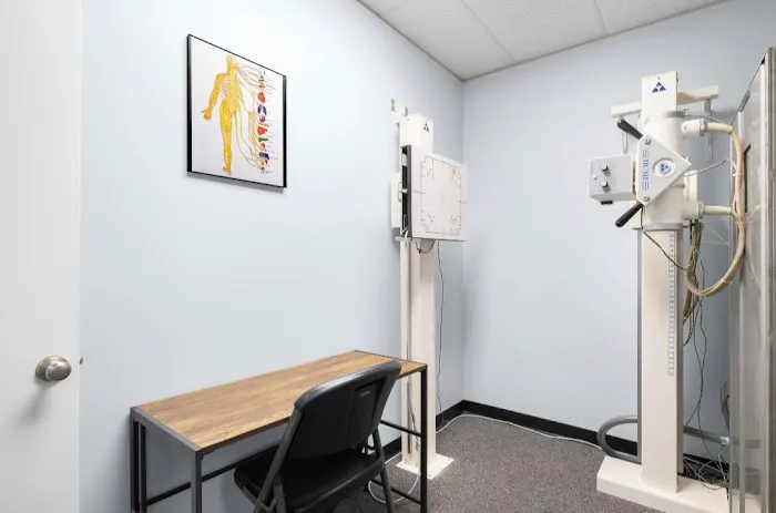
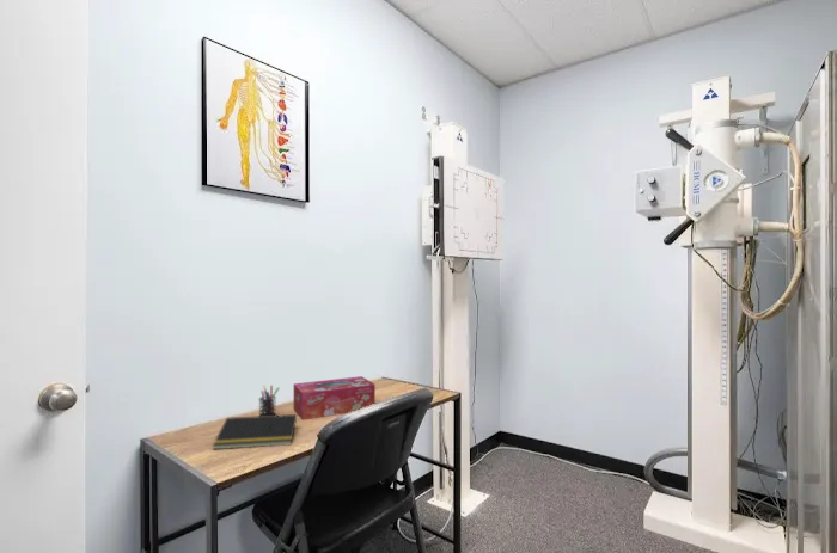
+ pen holder (269, 400)
+ tissue box (334, 395)
+ notepad (257, 430)
